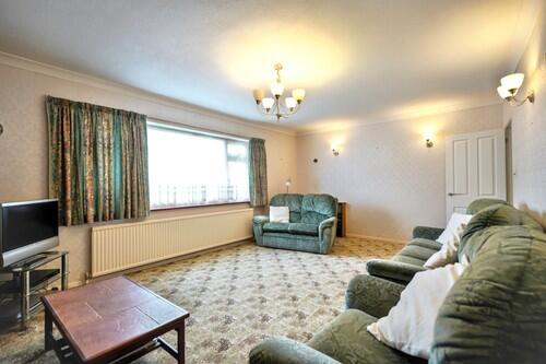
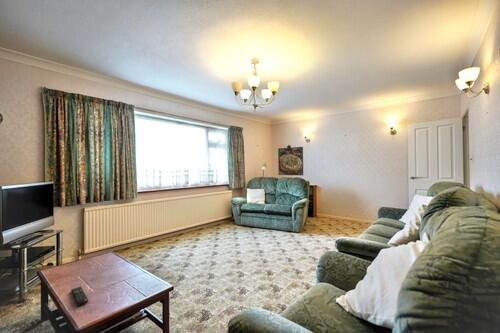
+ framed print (290, 161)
+ remote control (79, 296)
